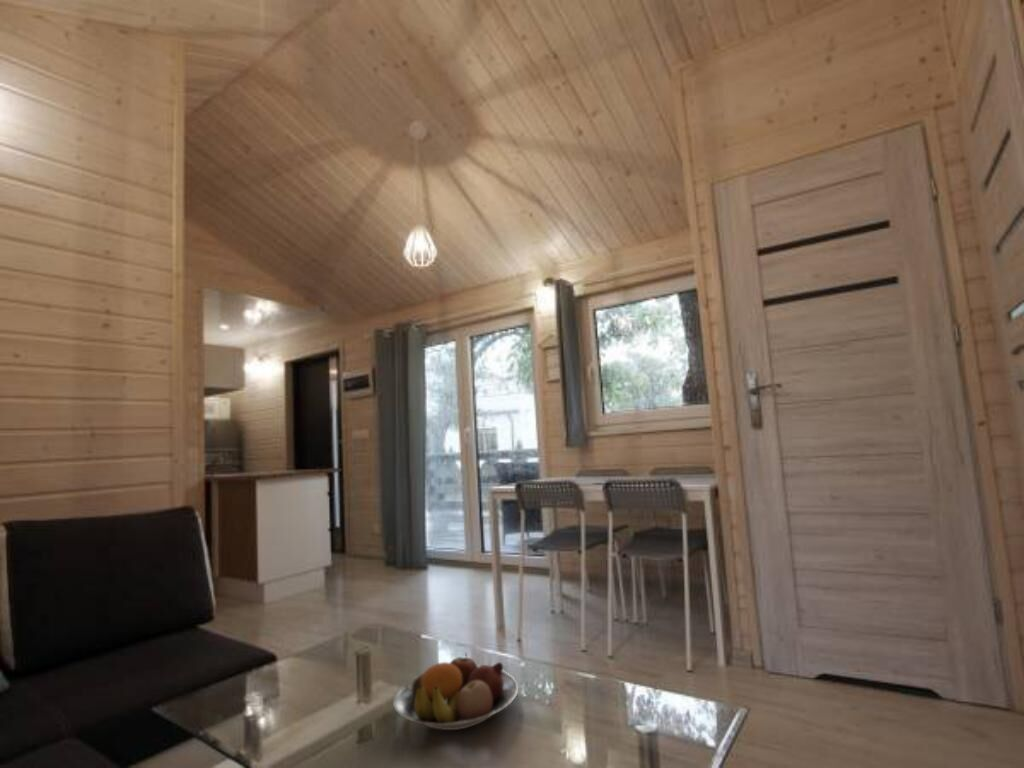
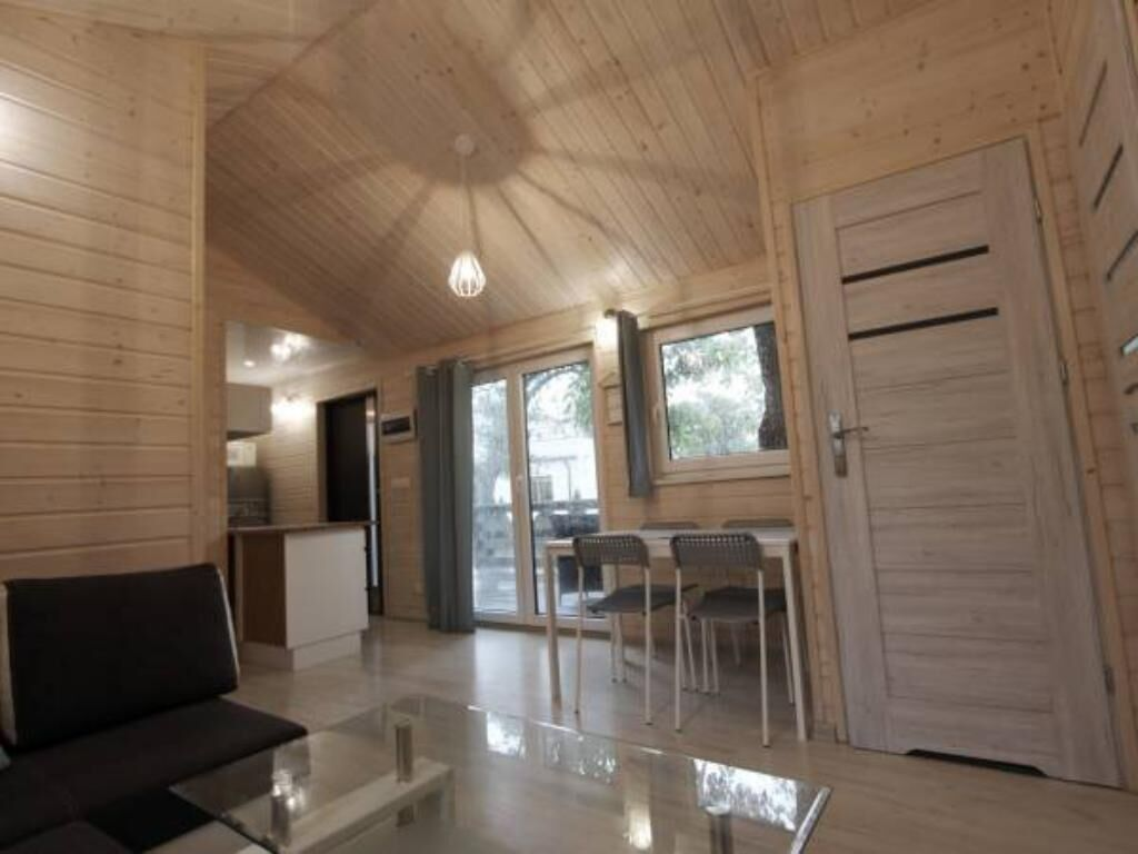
- fruit bowl (456, 686)
